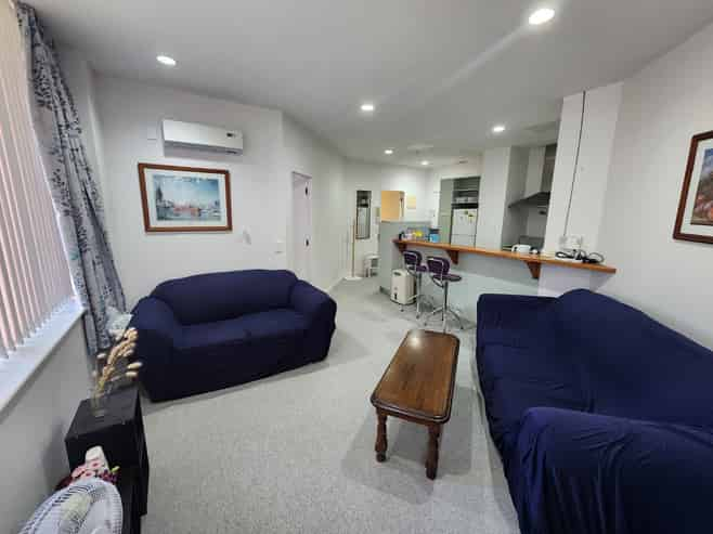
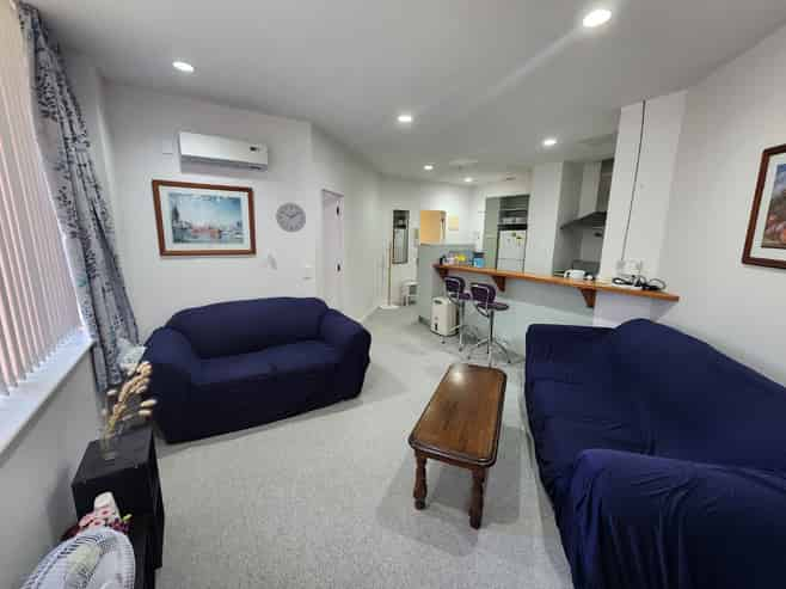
+ wall clock (290, 217)
